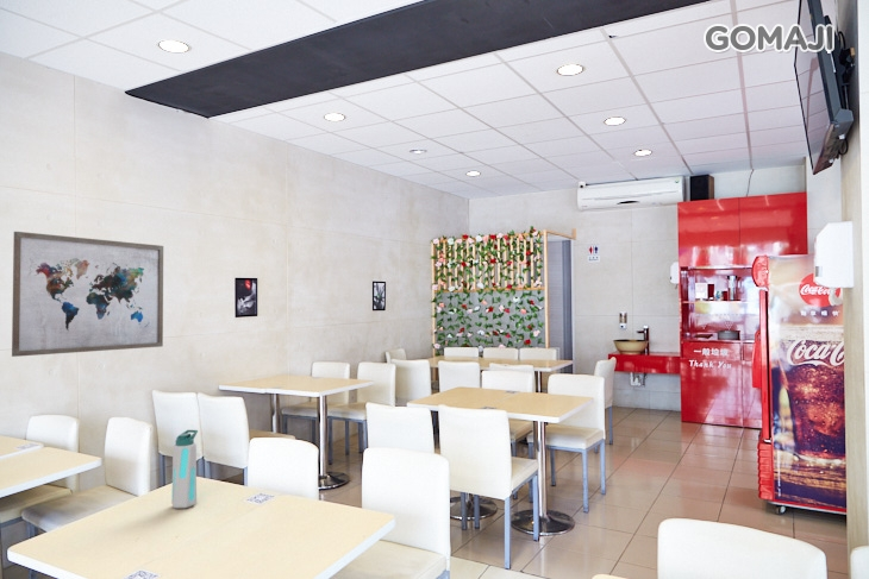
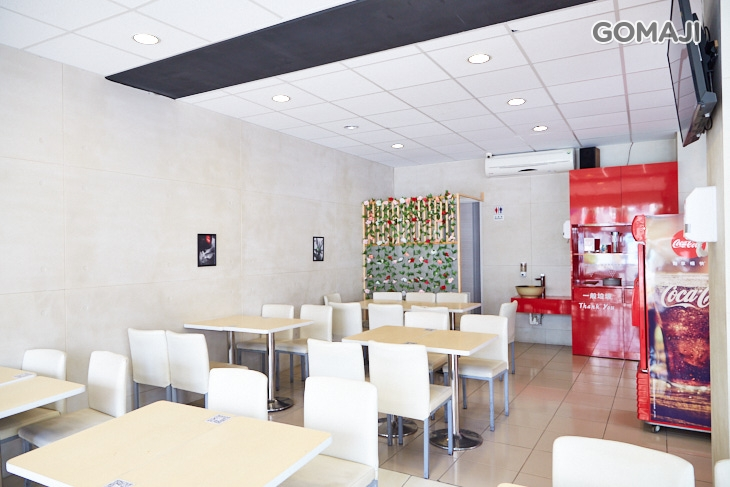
- water bottle (185, 468)
- wall art (95, 295)
